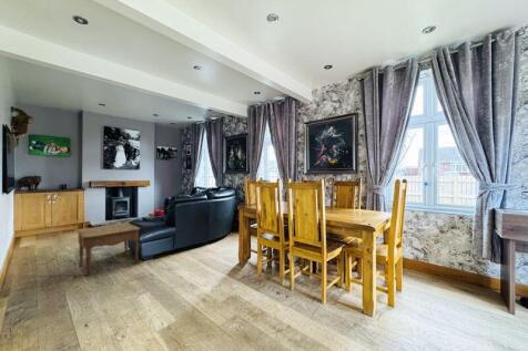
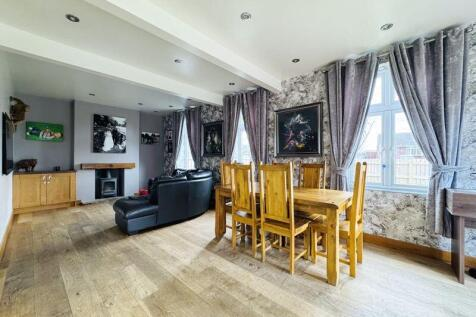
- side table (109, 245)
